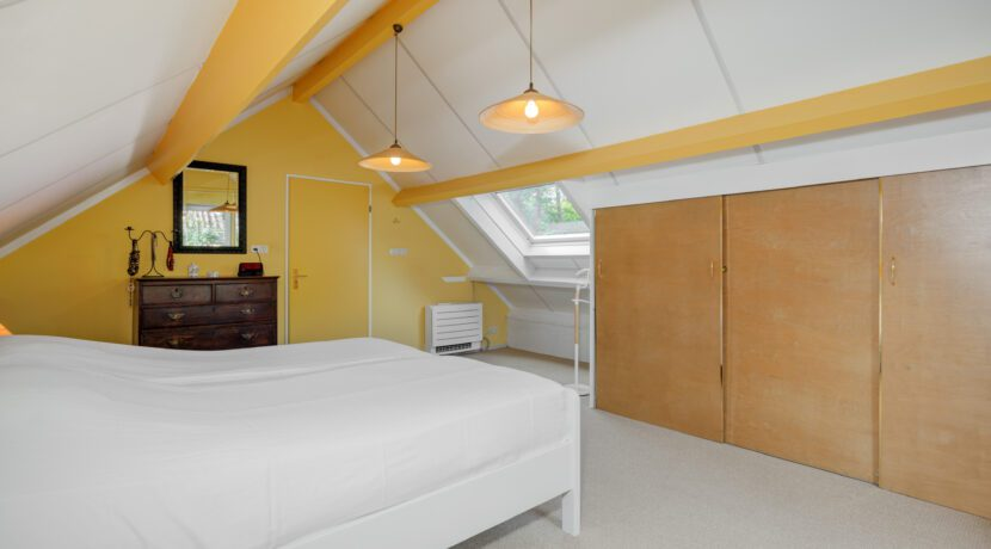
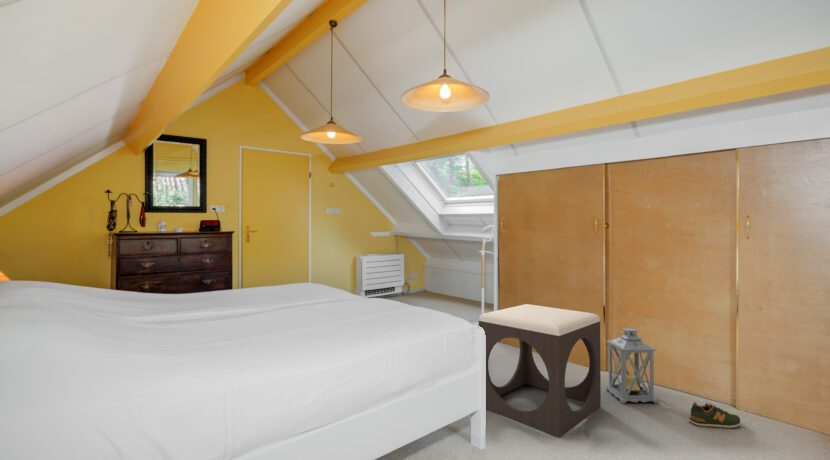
+ shoe (714, 413)
+ footstool (541, 357)
+ lantern (630, 362)
